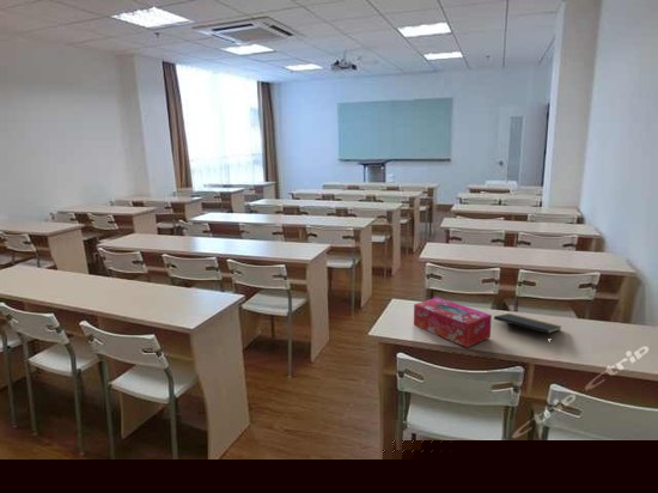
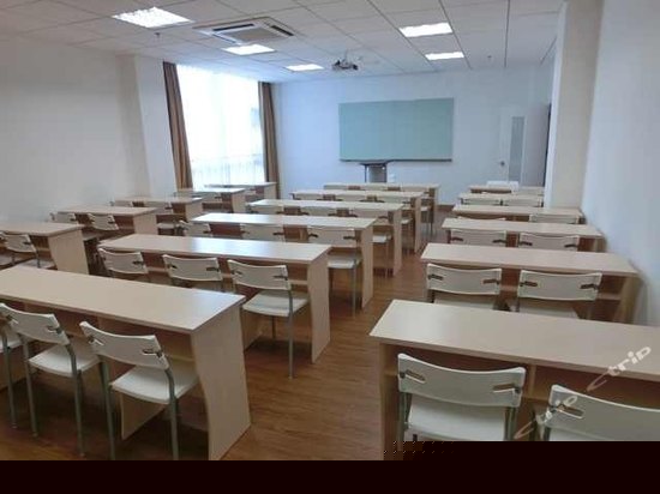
- notepad (526, 322)
- tissue box (450, 319)
